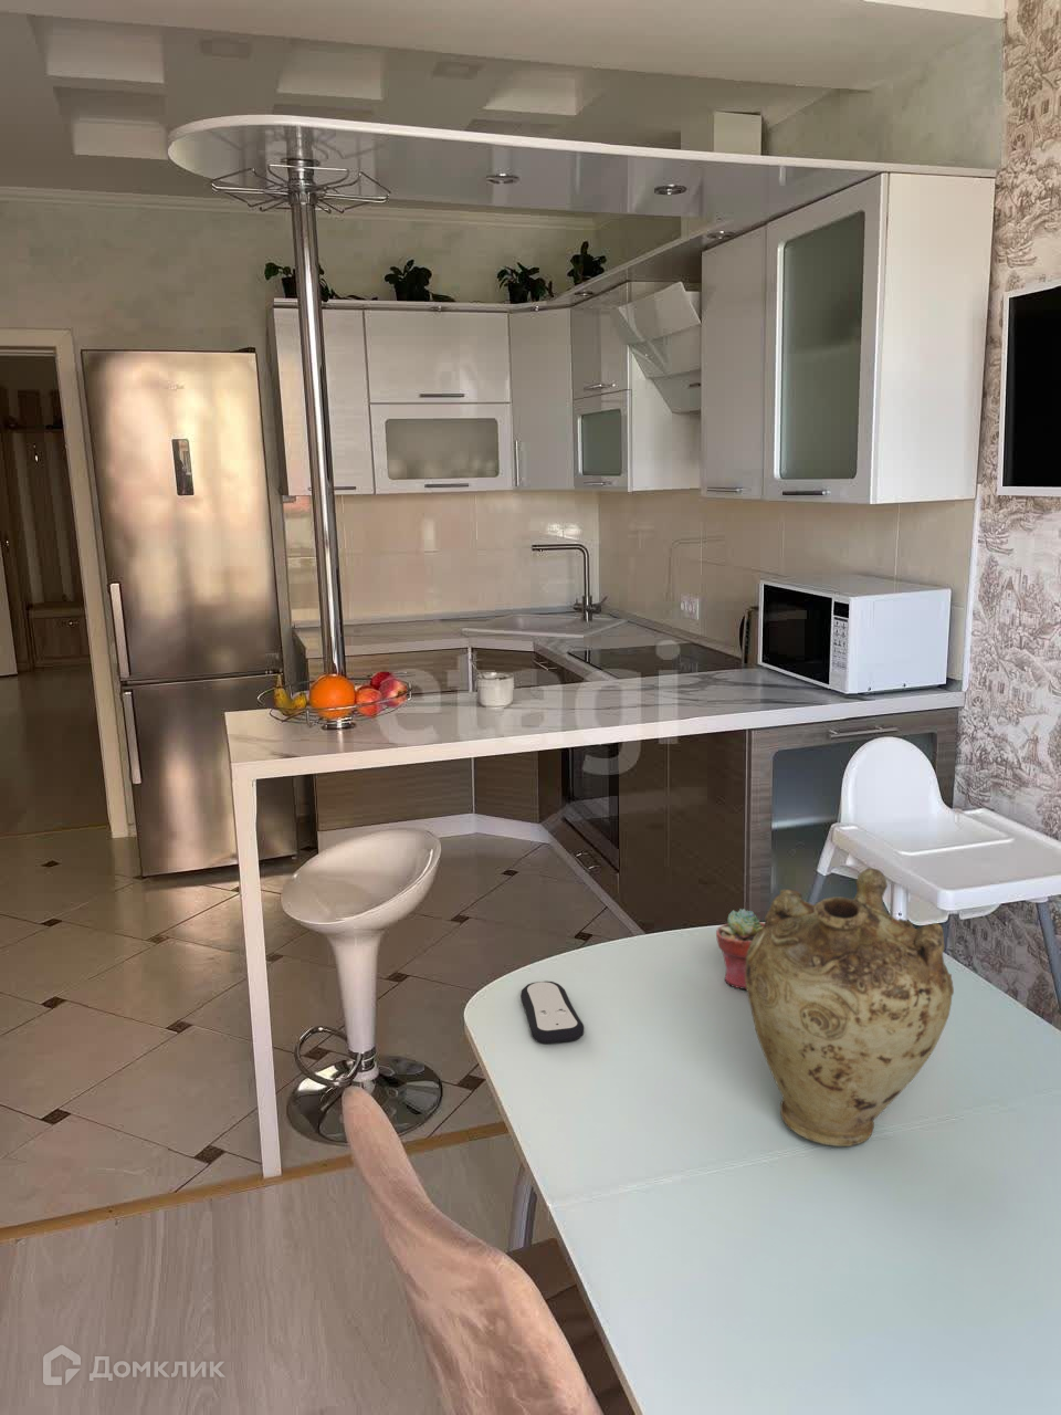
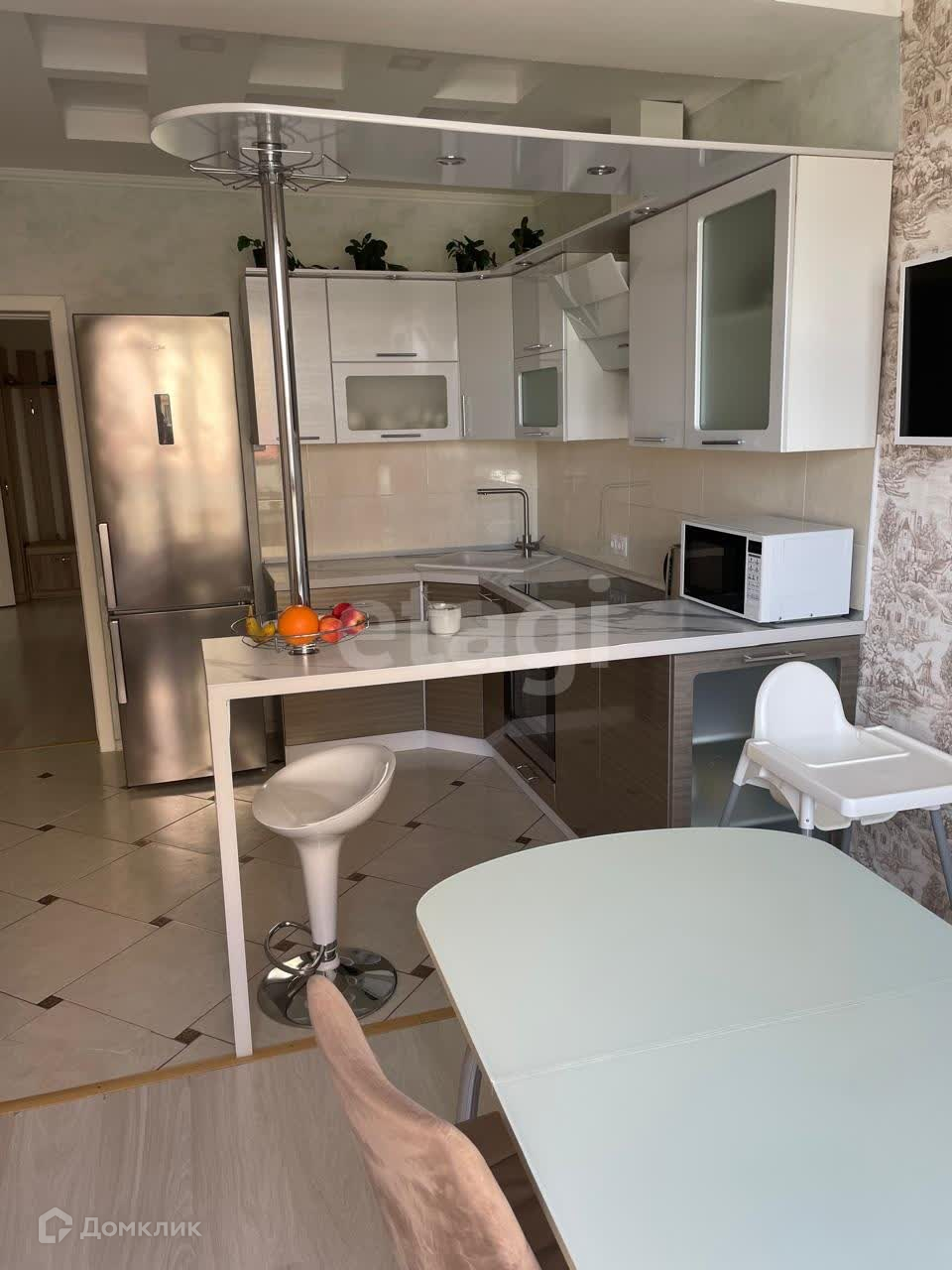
- vase (846, 1007)
- potted succulent (744, 945)
- remote control (549, 1011)
